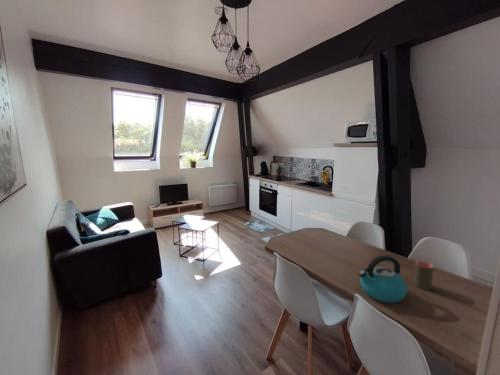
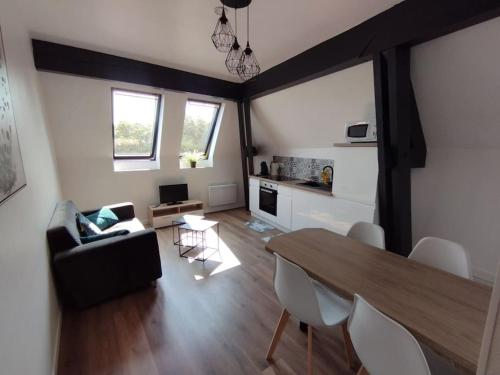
- kettle (380, 275)
- cup (423, 274)
